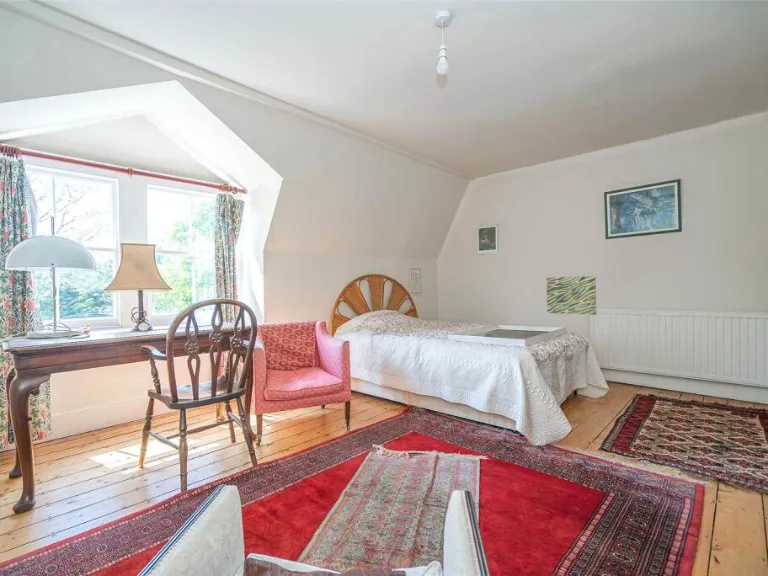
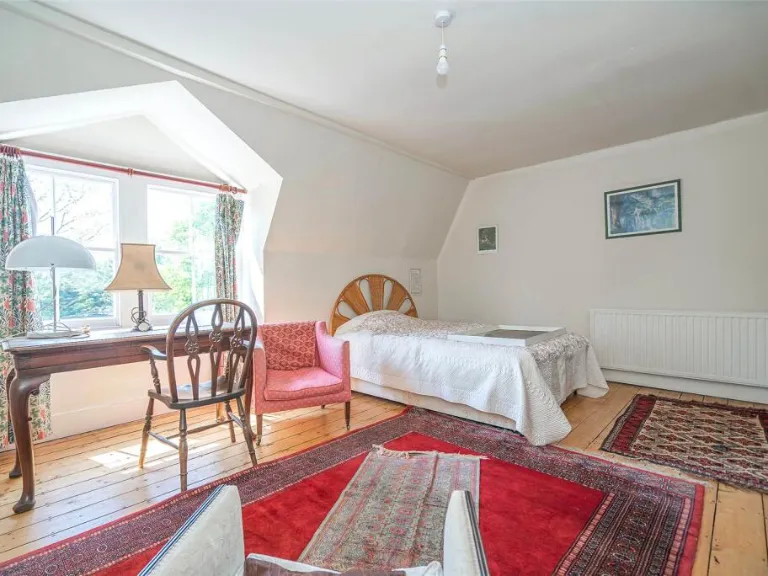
- wall art (570, 295)
